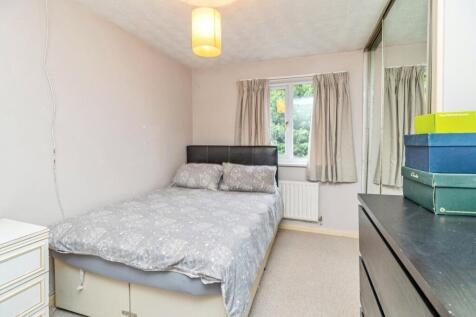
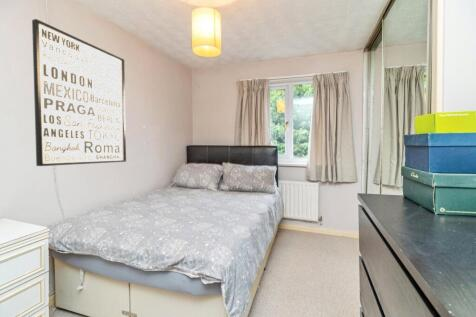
+ wall art (87, 103)
